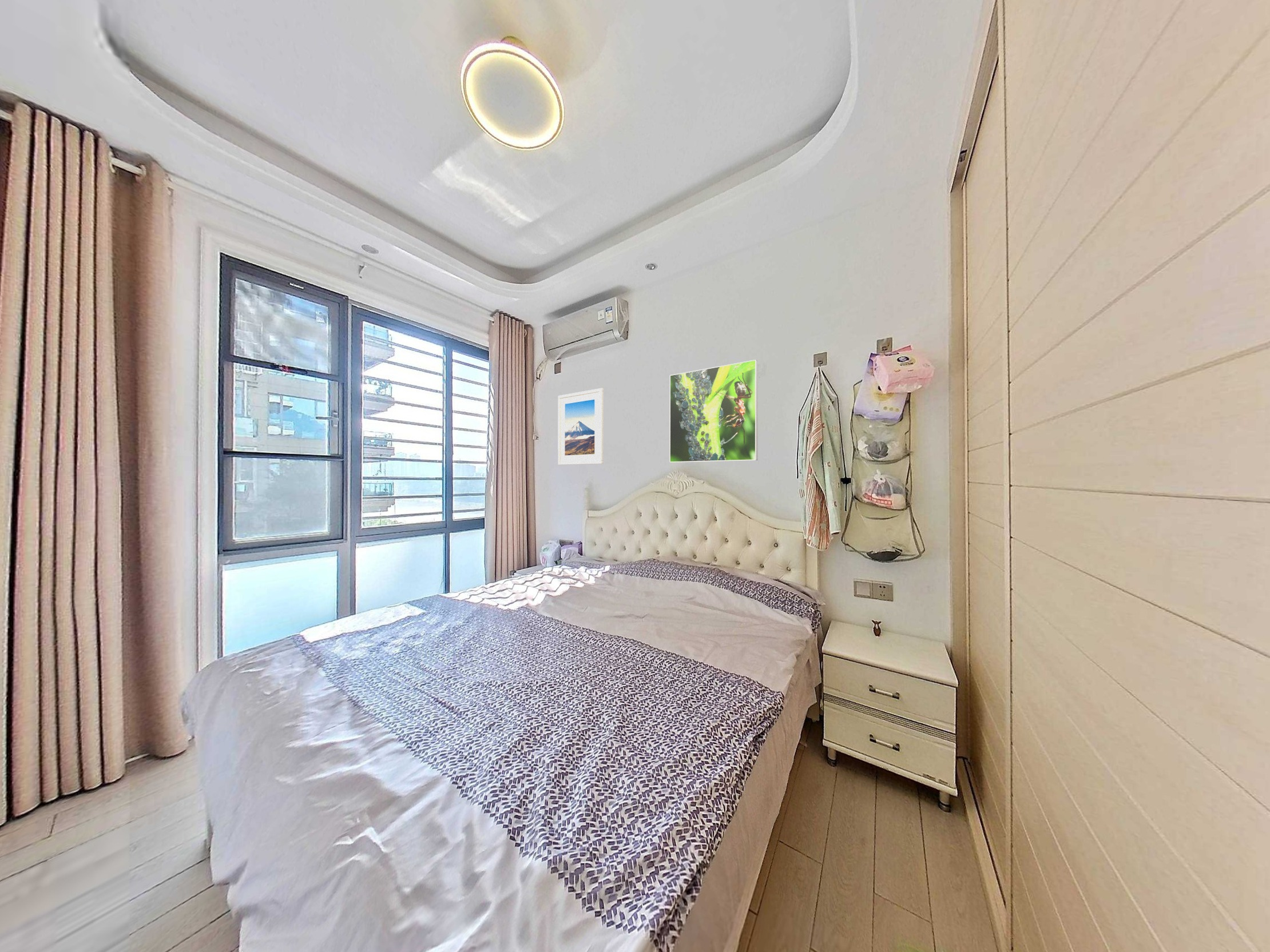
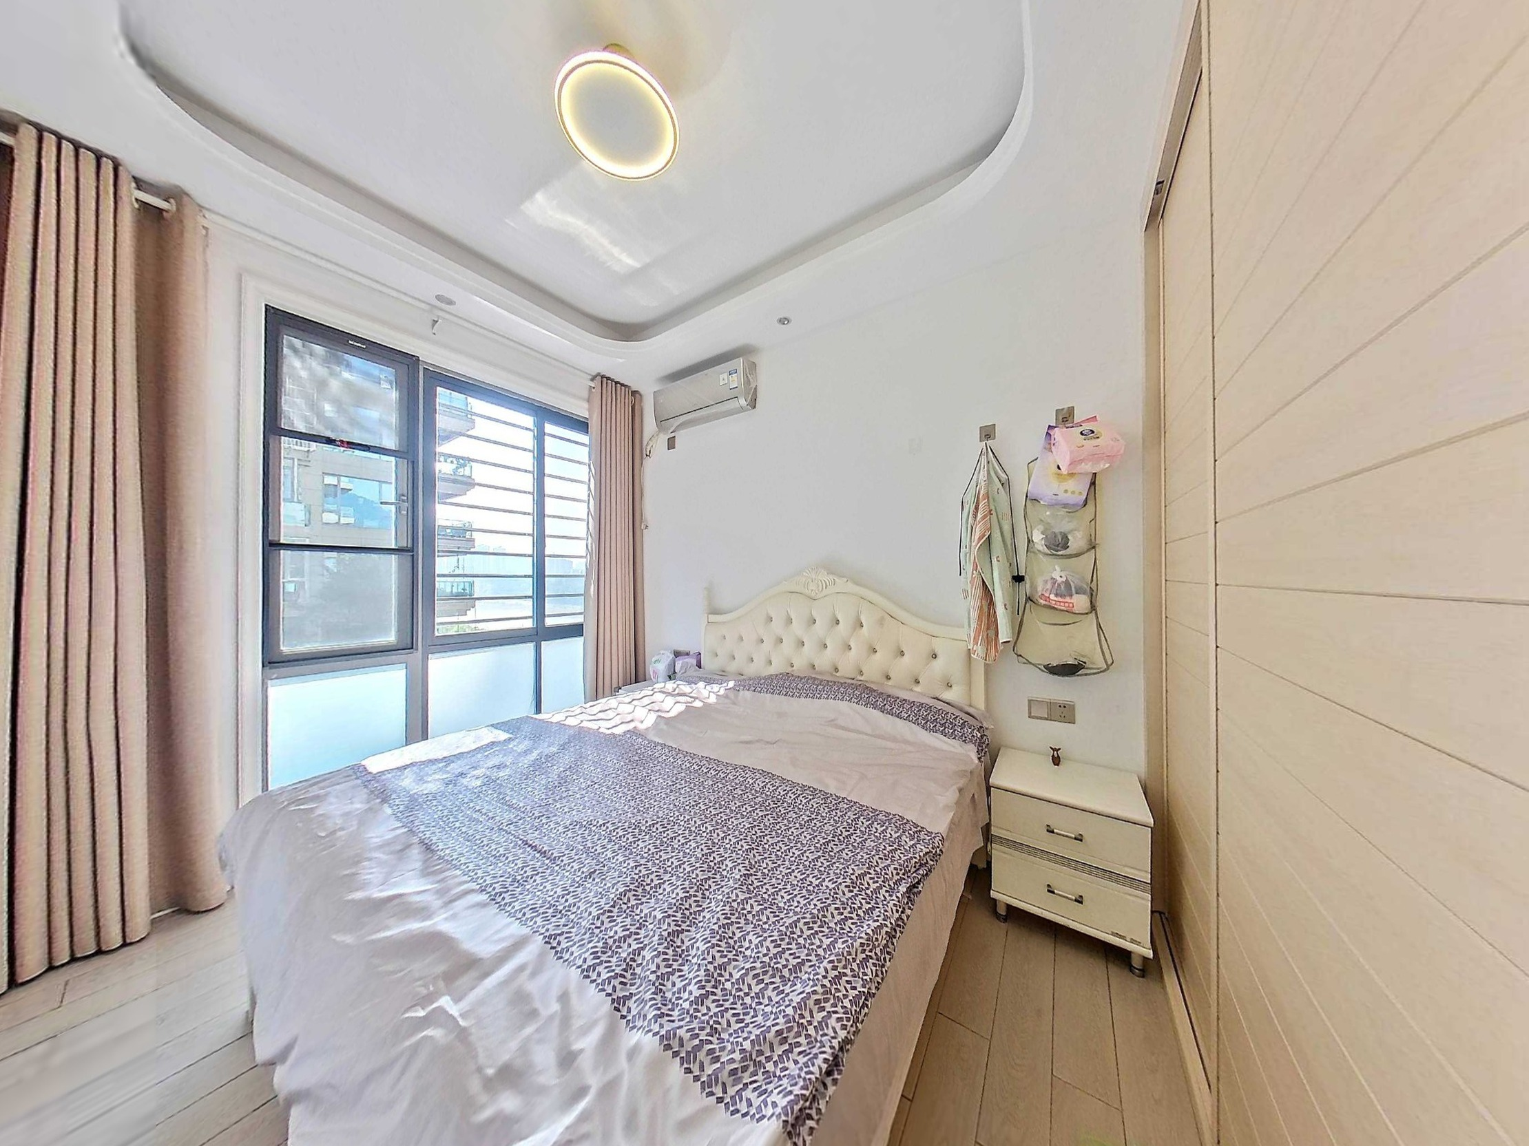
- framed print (580, 428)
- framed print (711, 415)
